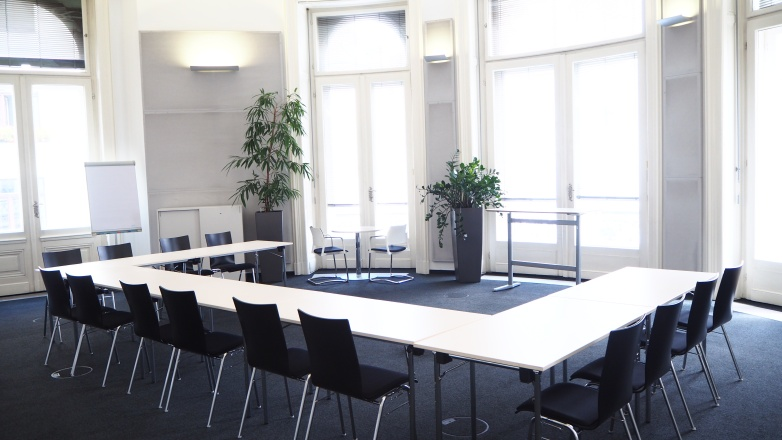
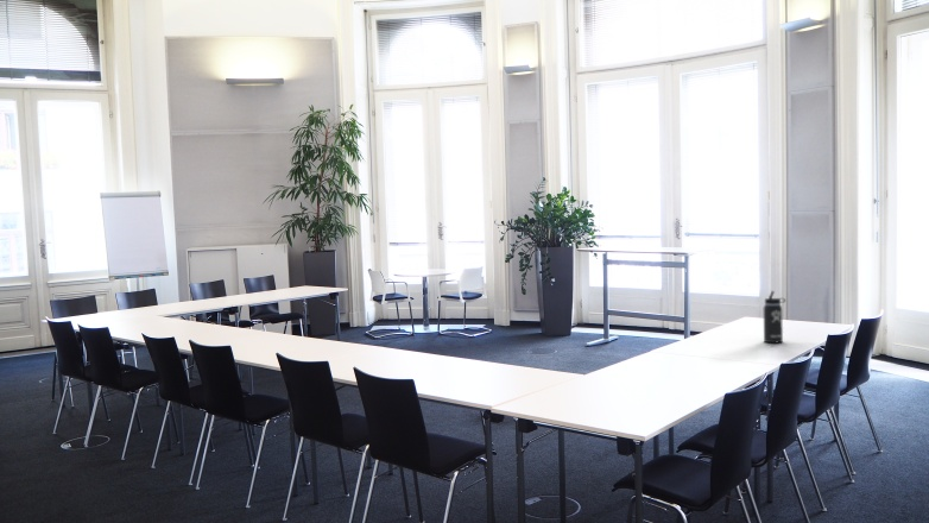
+ thermos bottle (775, 316)
